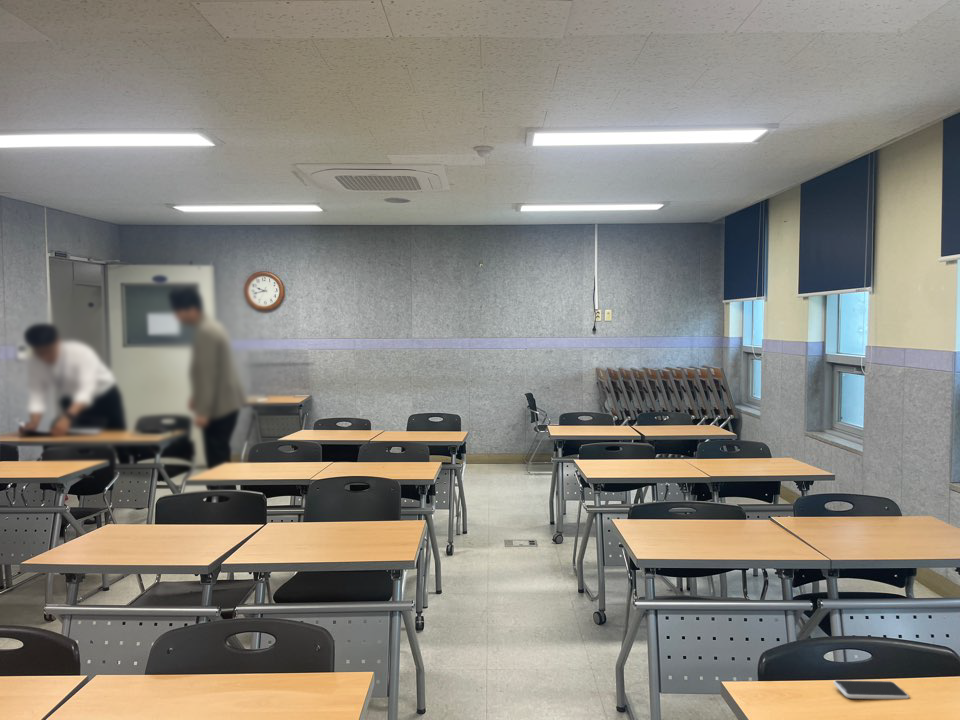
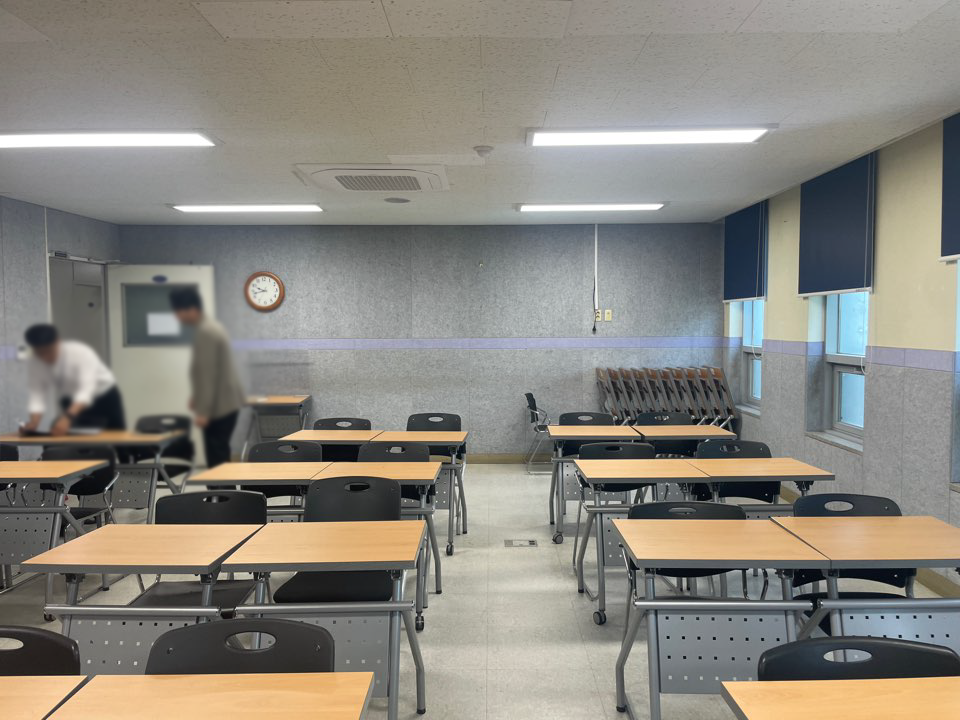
- smartphone (870, 689)
